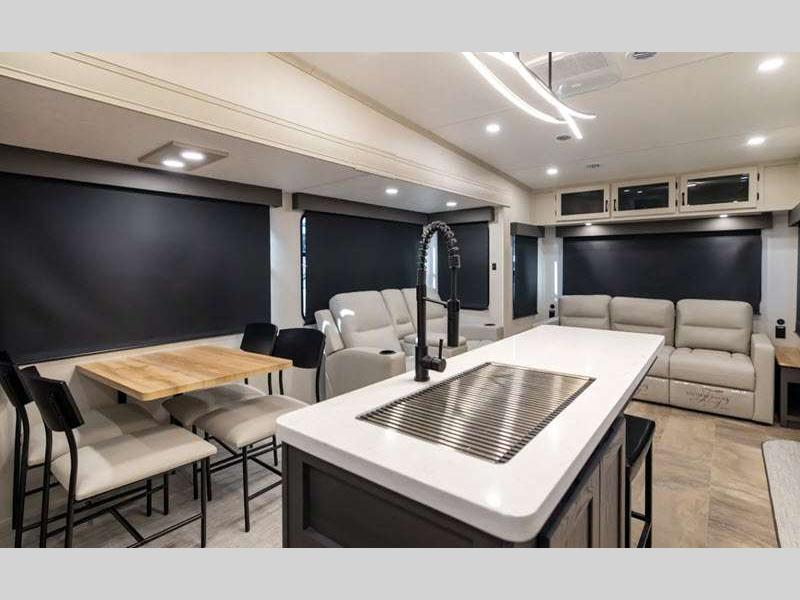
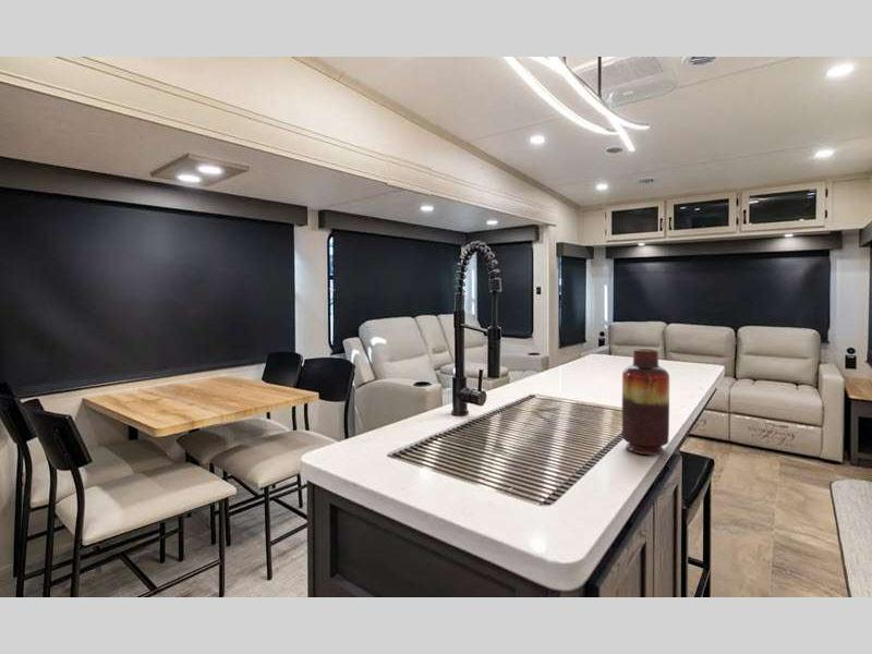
+ vase (644, 399)
